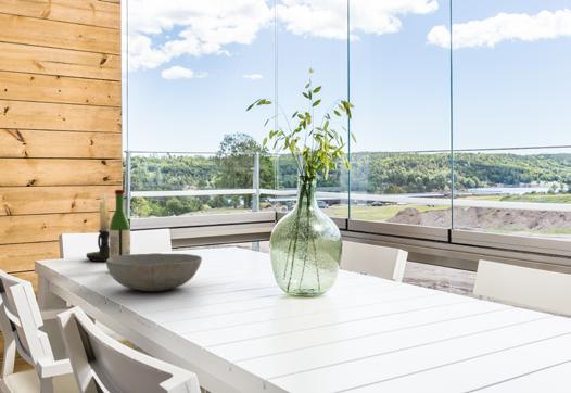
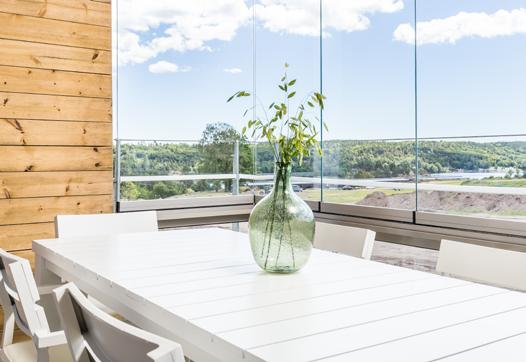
- candle holder (103, 225)
- wine bottle (119, 229)
- bowl (154, 272)
